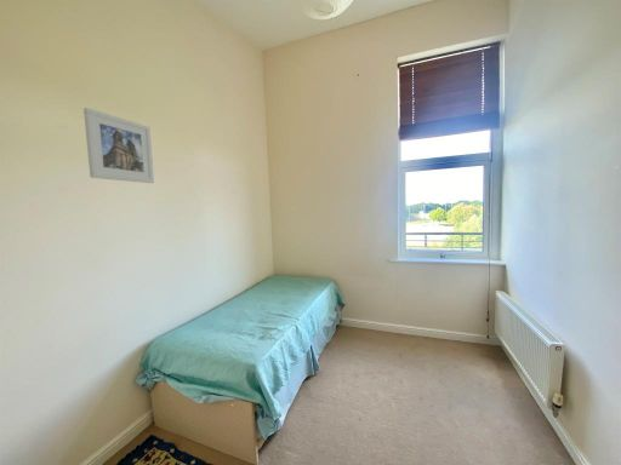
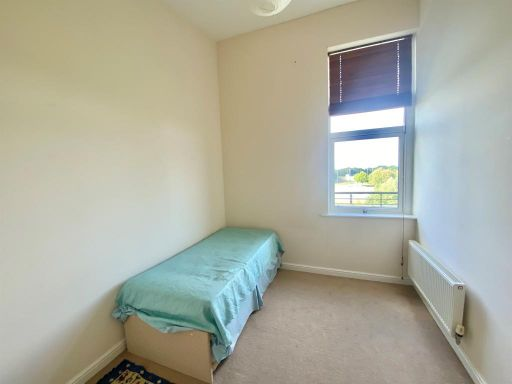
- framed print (123, 149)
